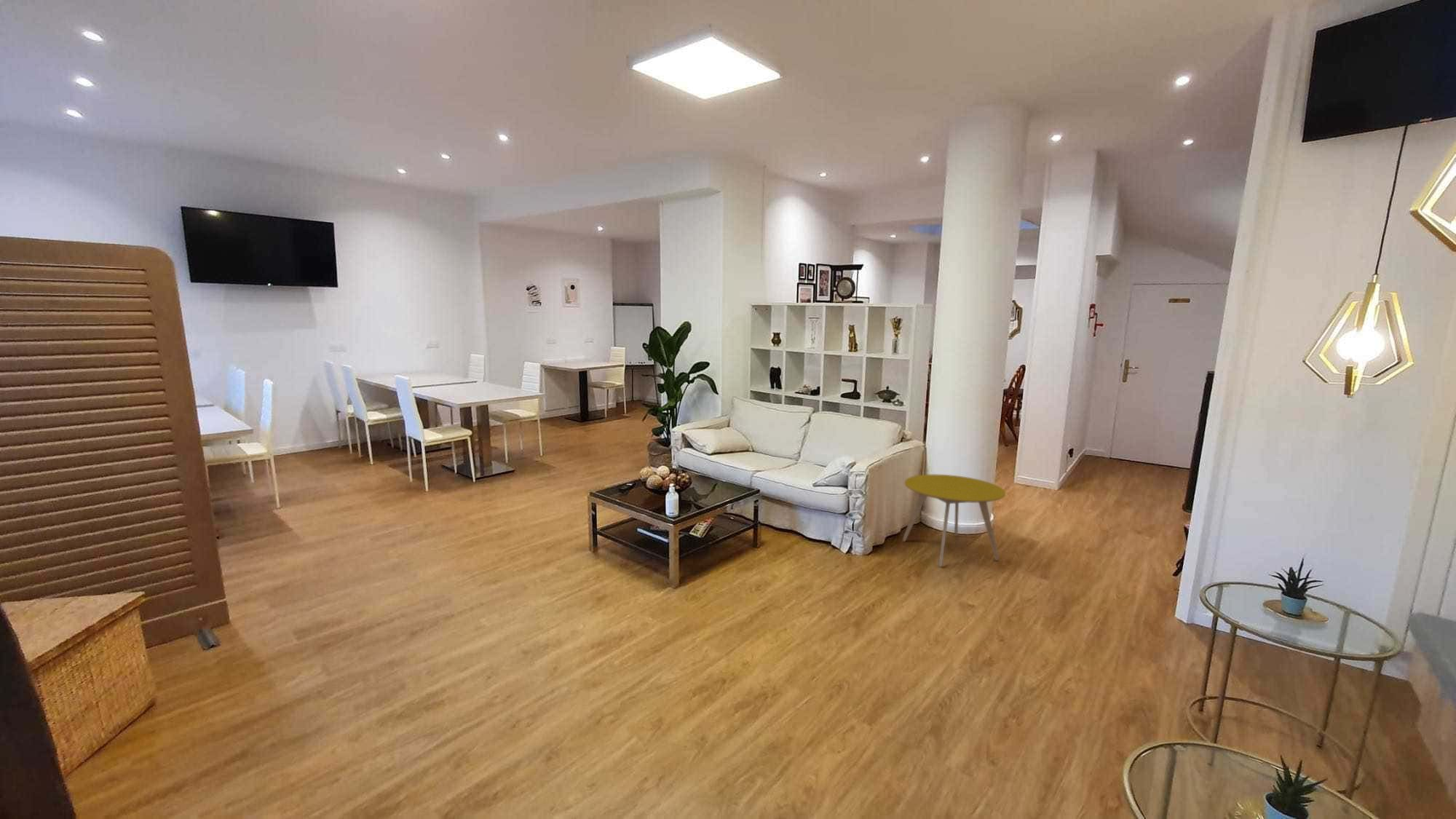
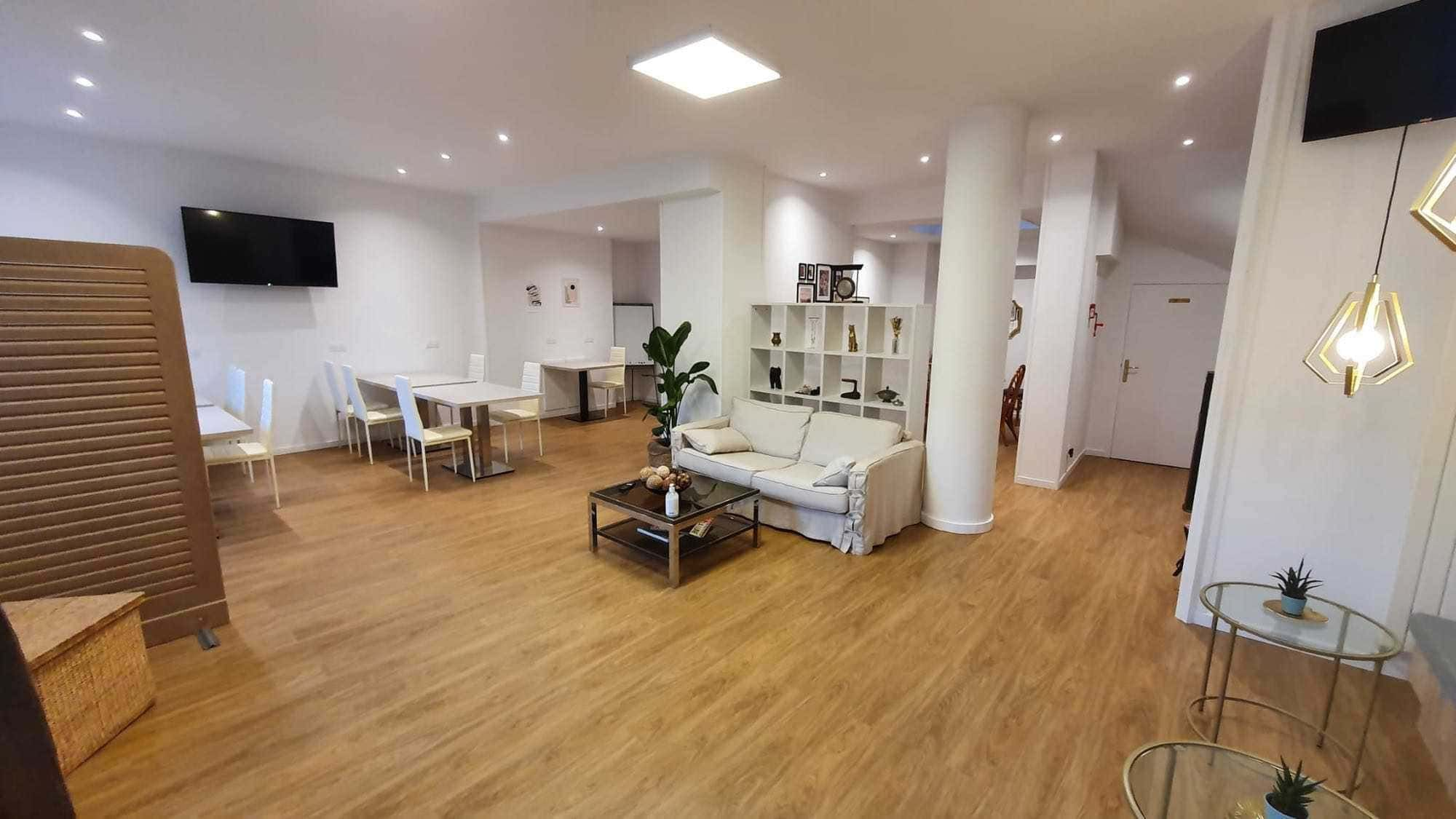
- side table (948, 517)
